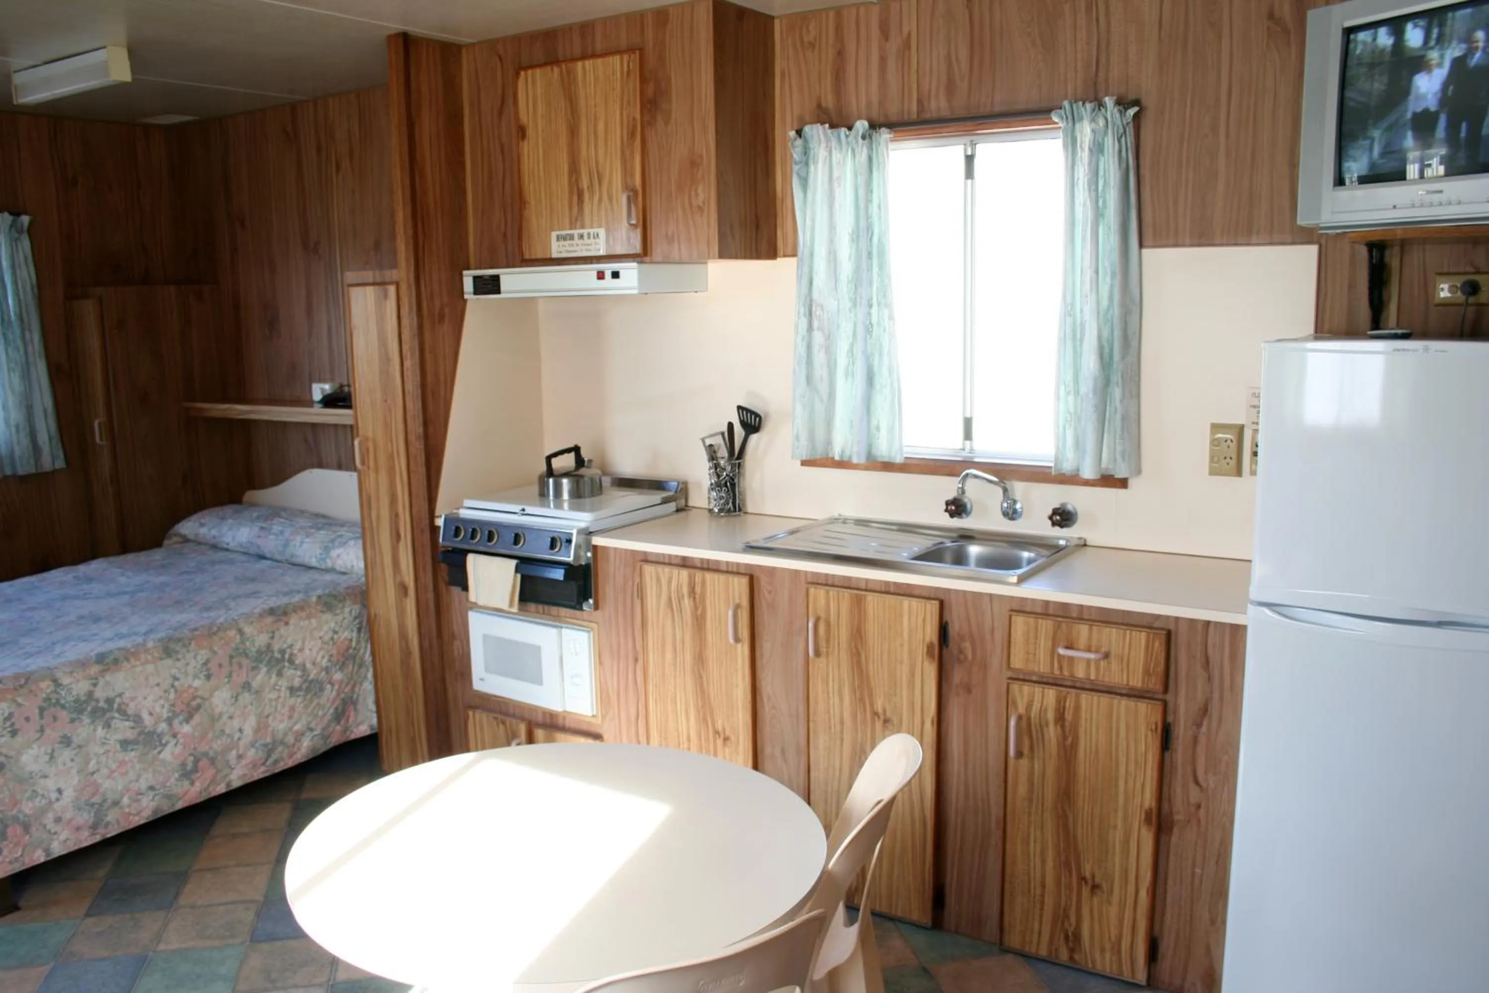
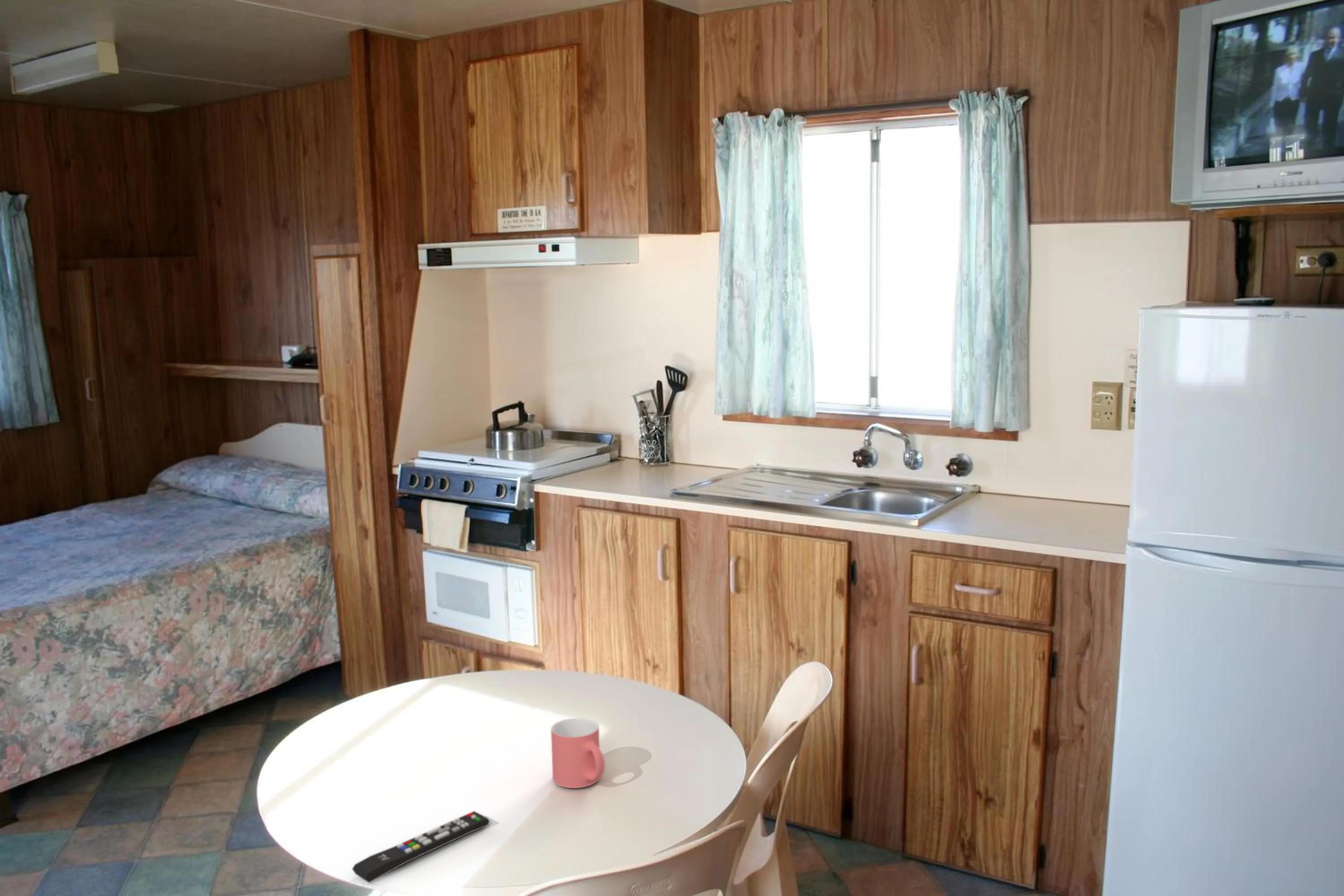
+ remote control (423, 844)
+ mug (581, 756)
